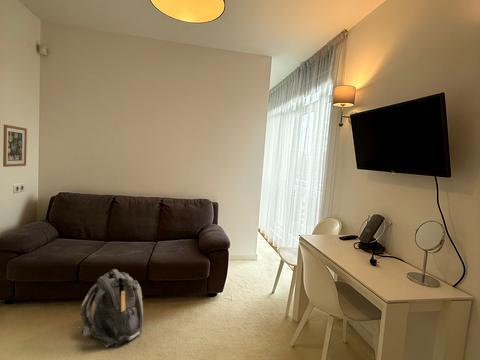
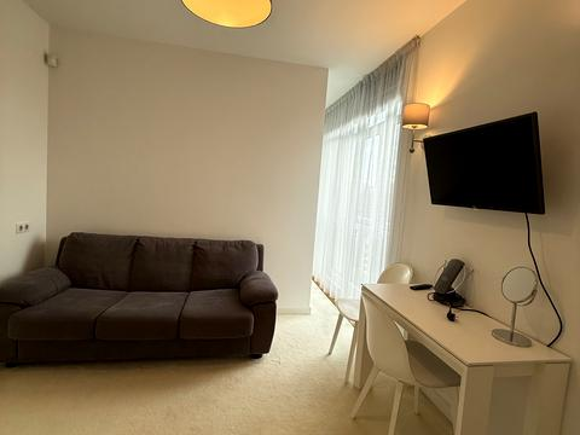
- backpack (115, 301)
- wall art (15, 146)
